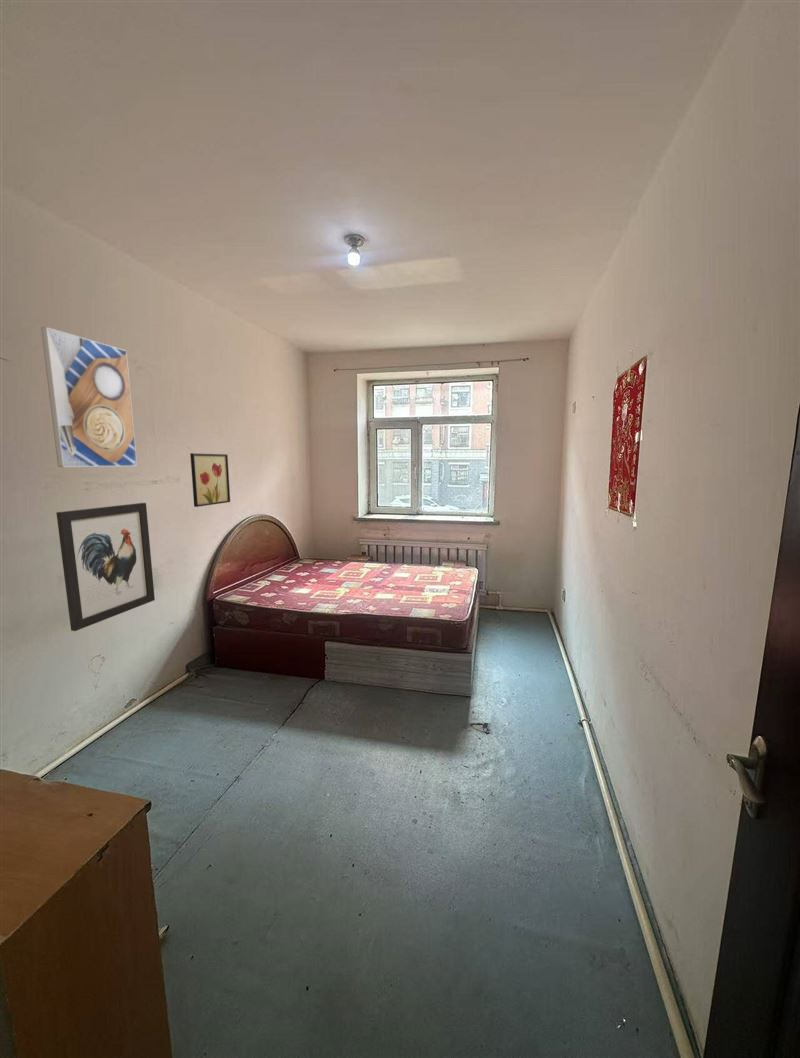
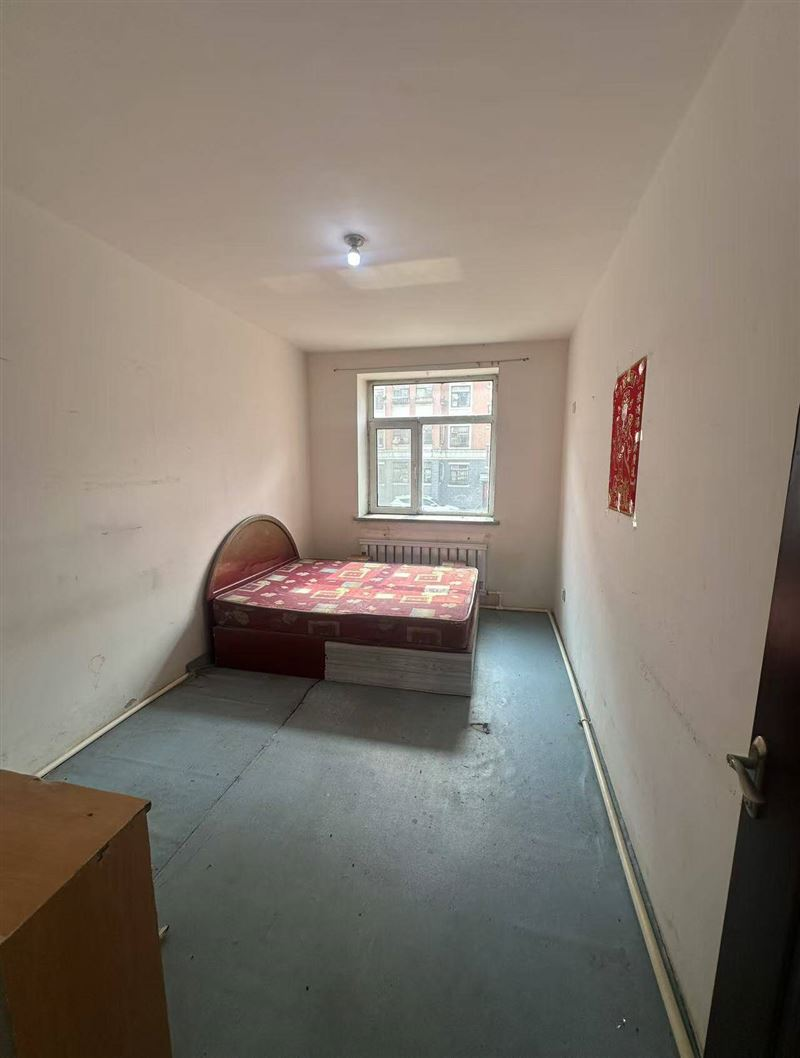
- wall art (210, 479)
- wall art (111, 561)
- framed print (94, 404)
